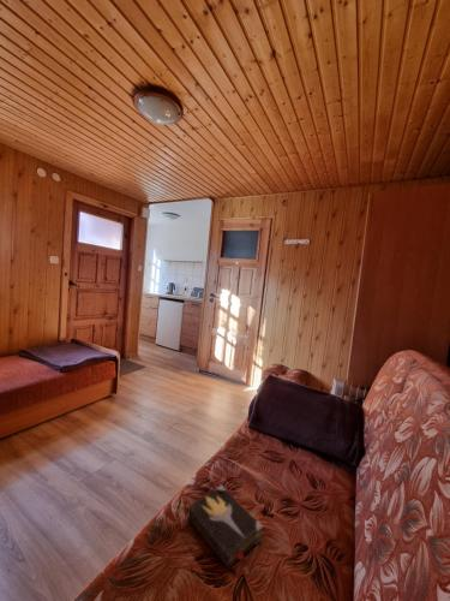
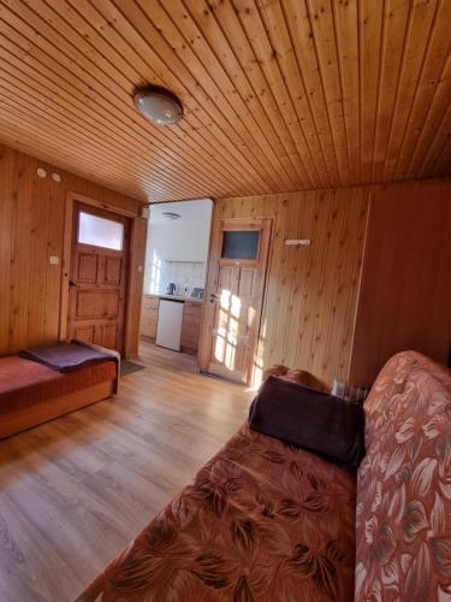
- hardback book (223, 520)
